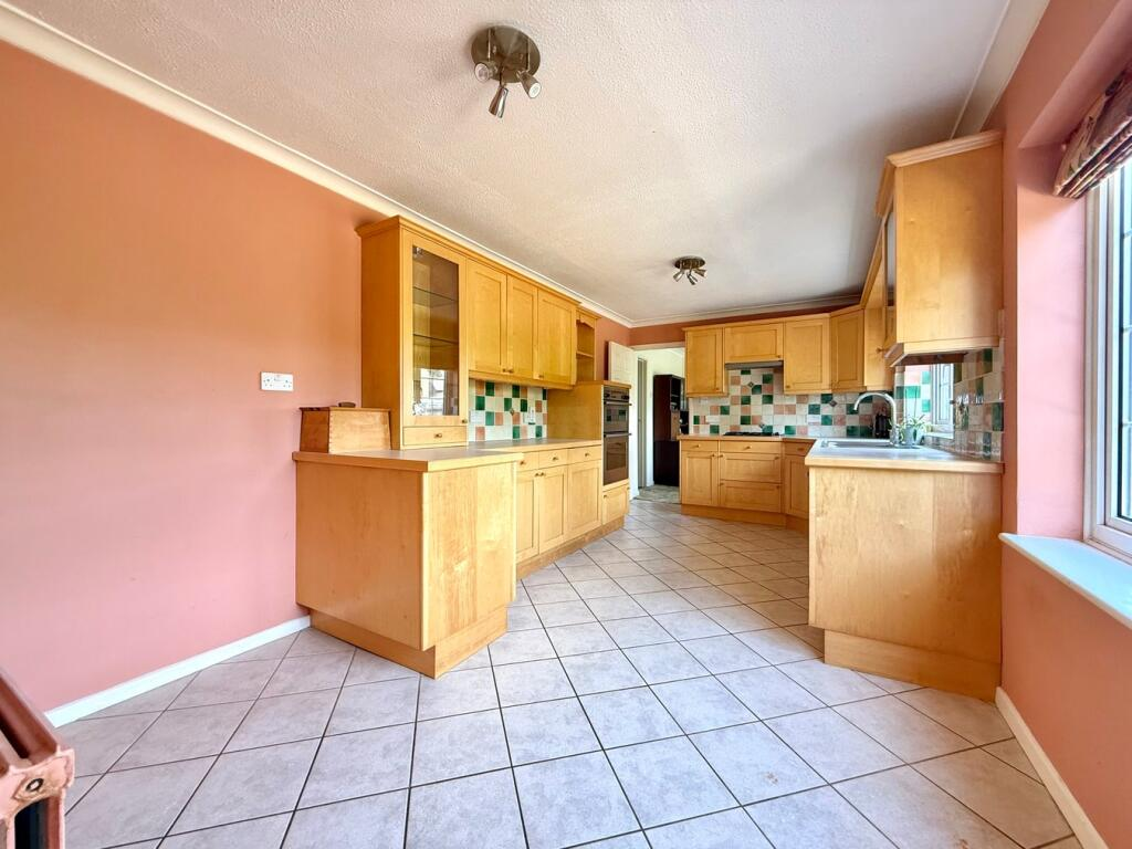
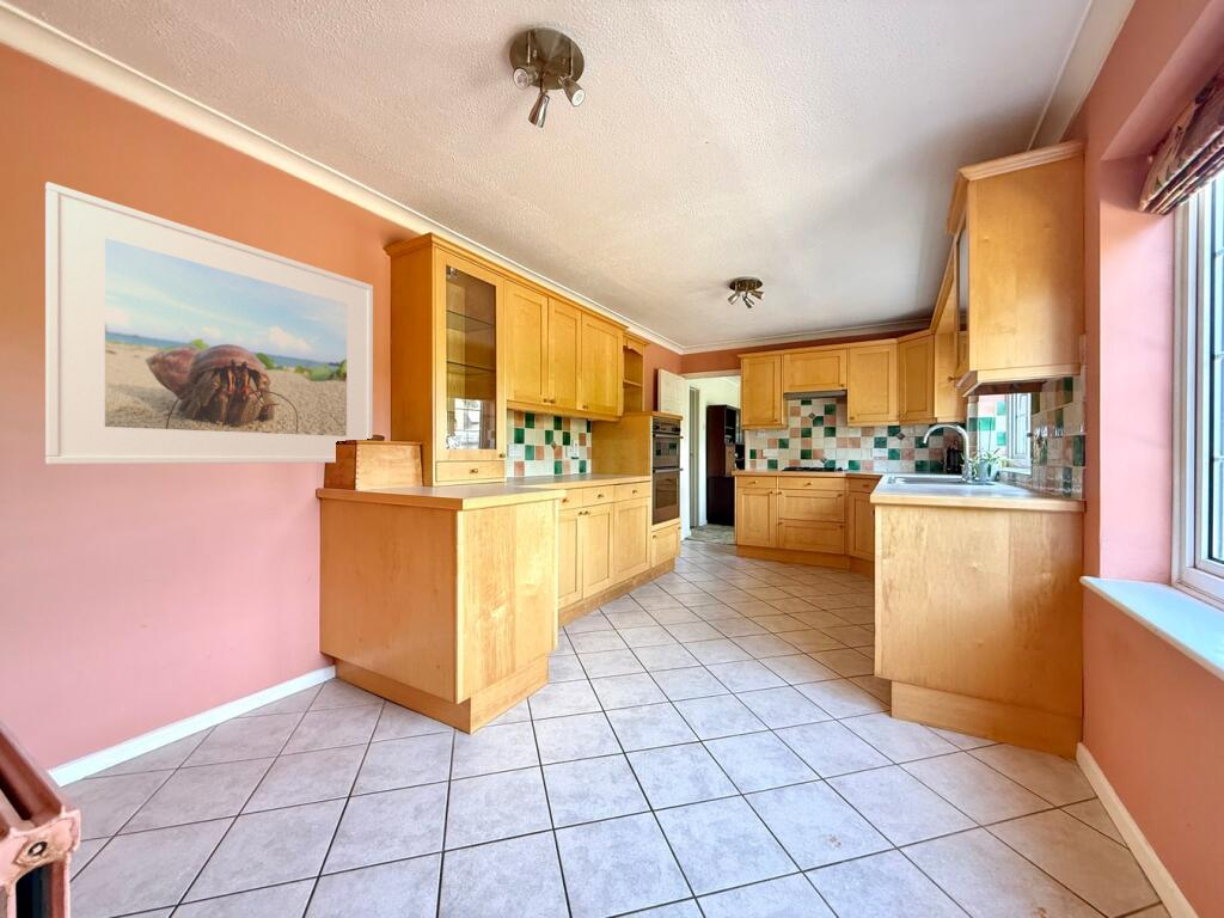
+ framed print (246, 354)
